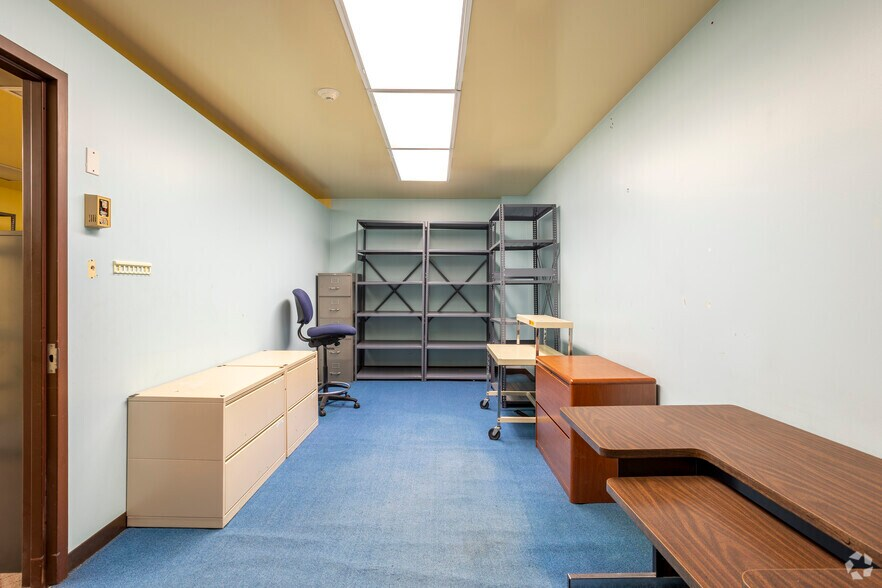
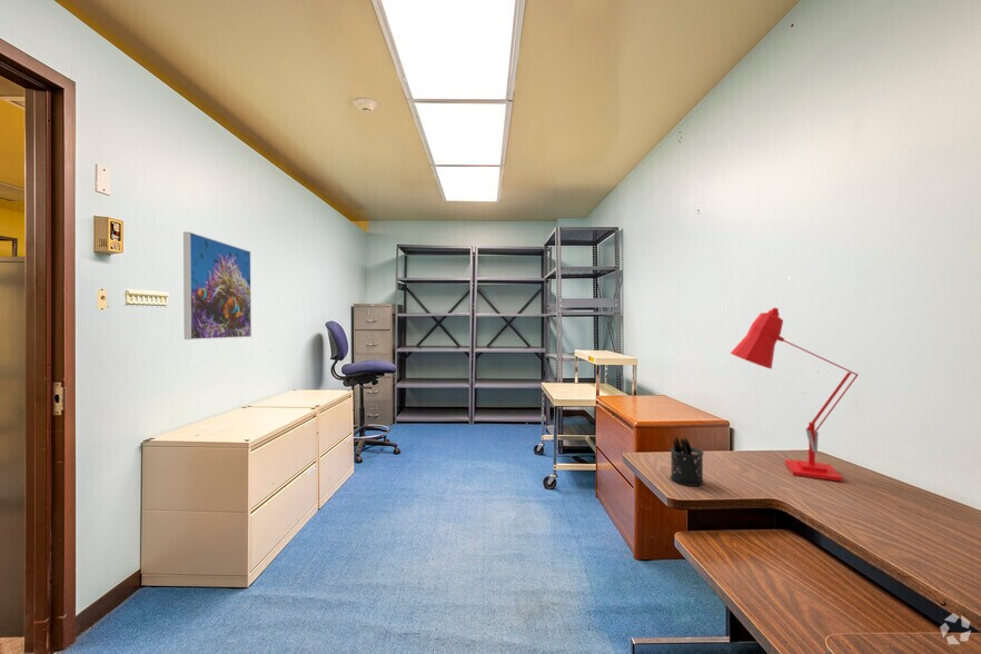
+ pen holder (686, 457)
+ desk lamp (771, 368)
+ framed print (220, 290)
